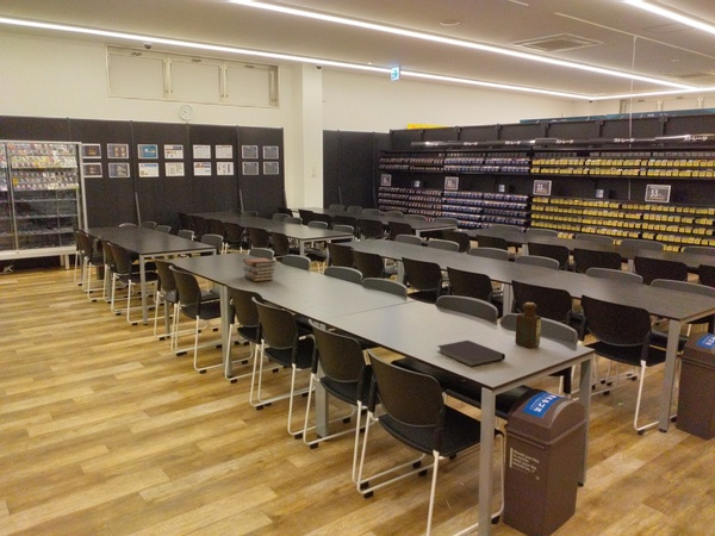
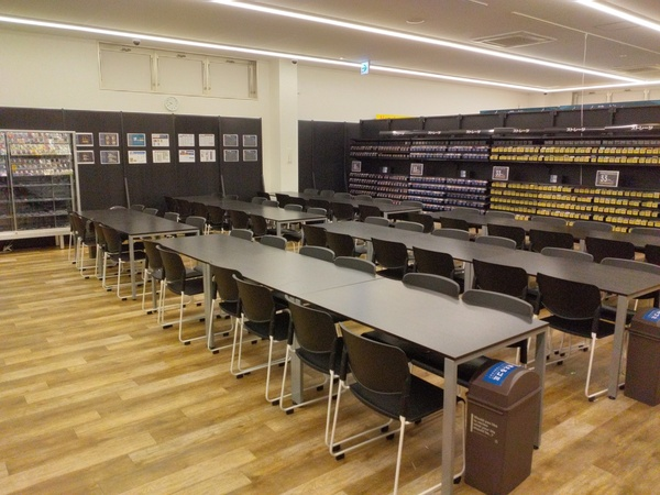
- book stack (259, 268)
- notebook (470, 353)
- bottle (528, 324)
